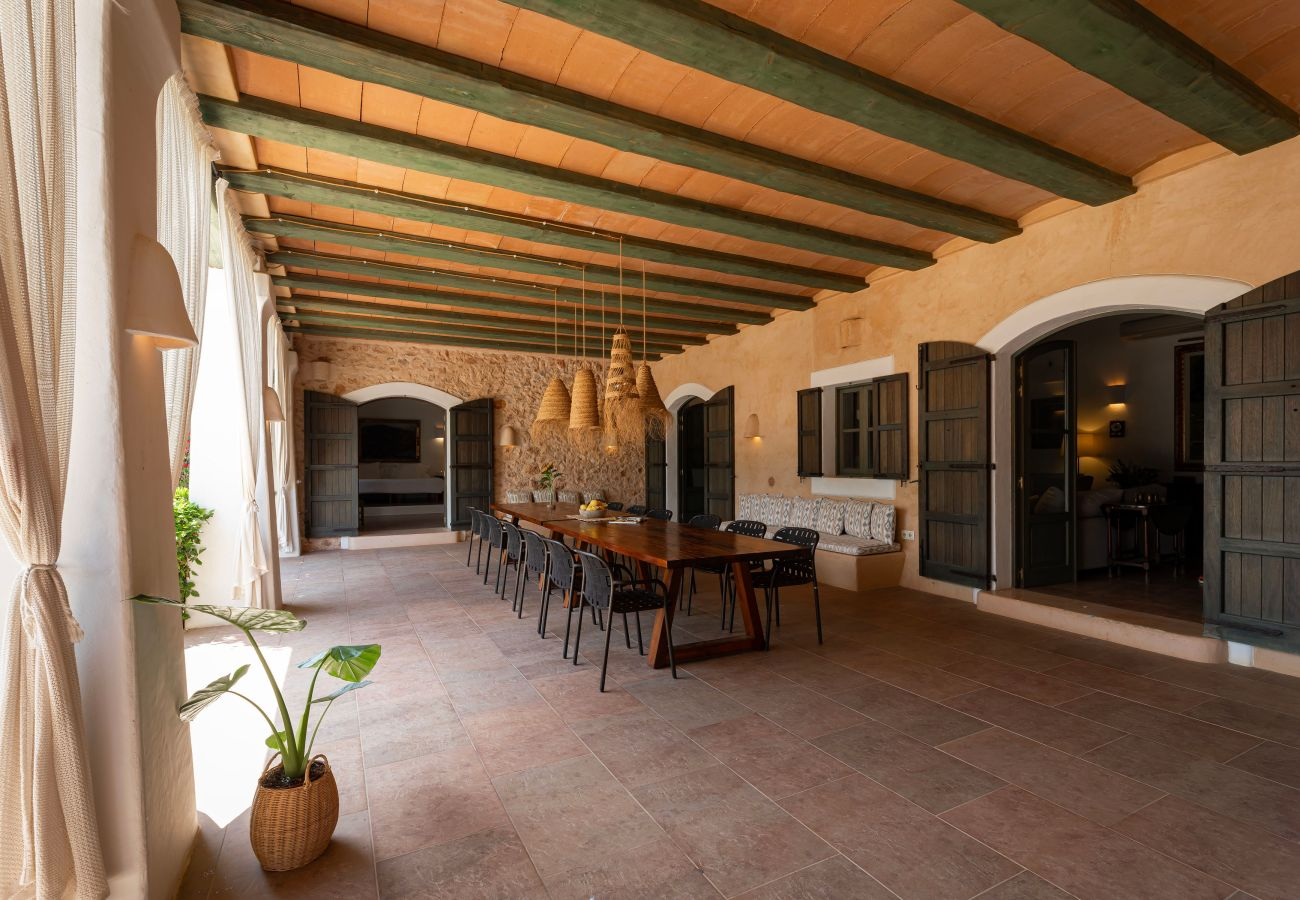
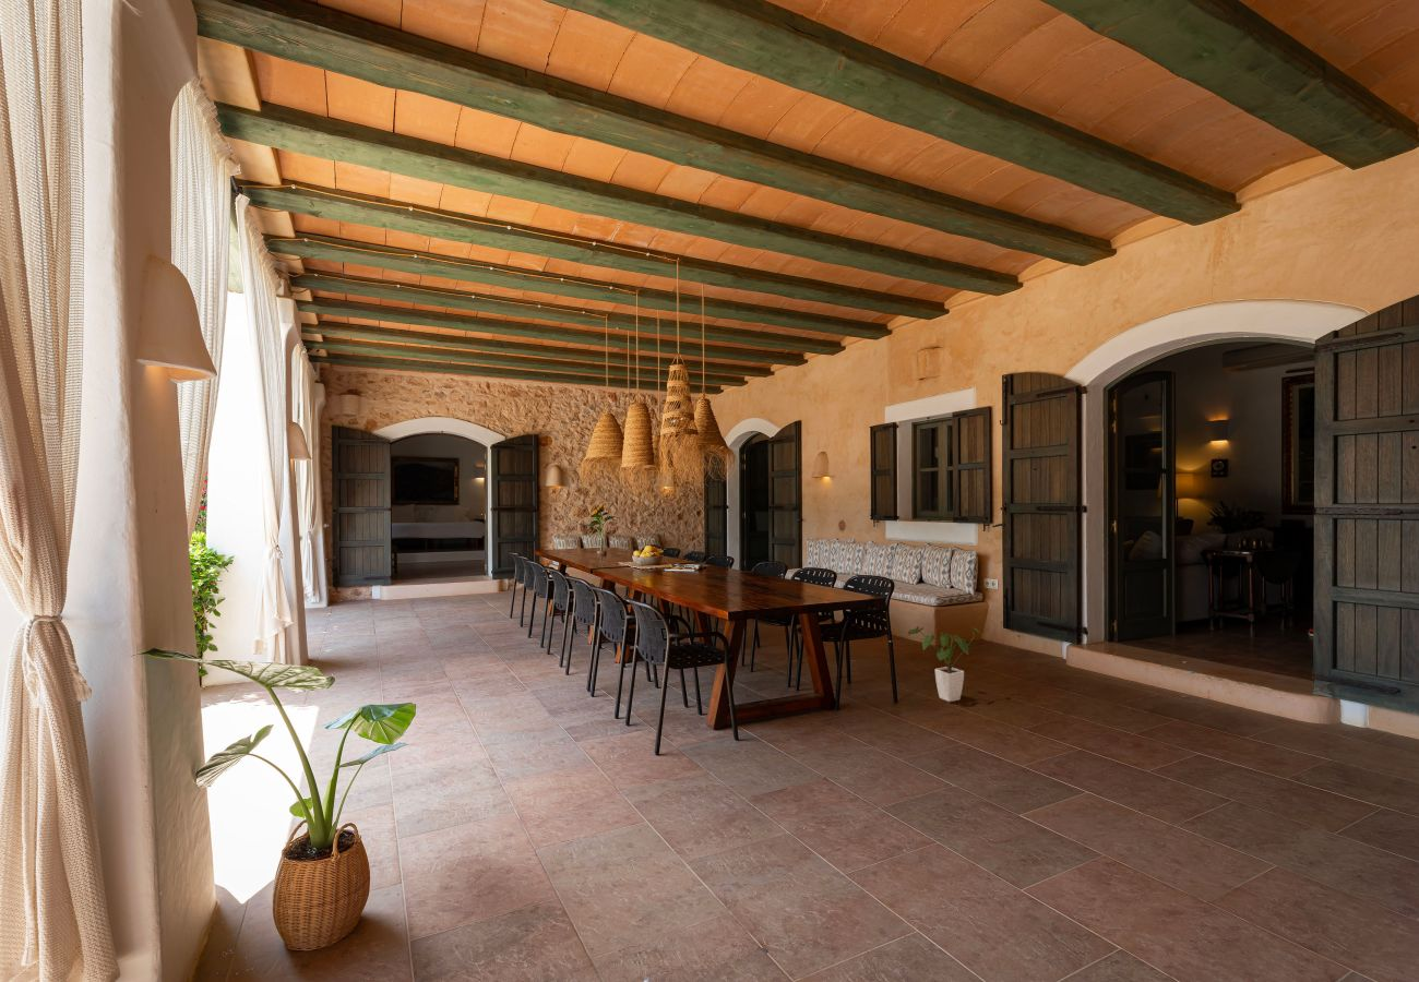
+ house plant (945, 661)
